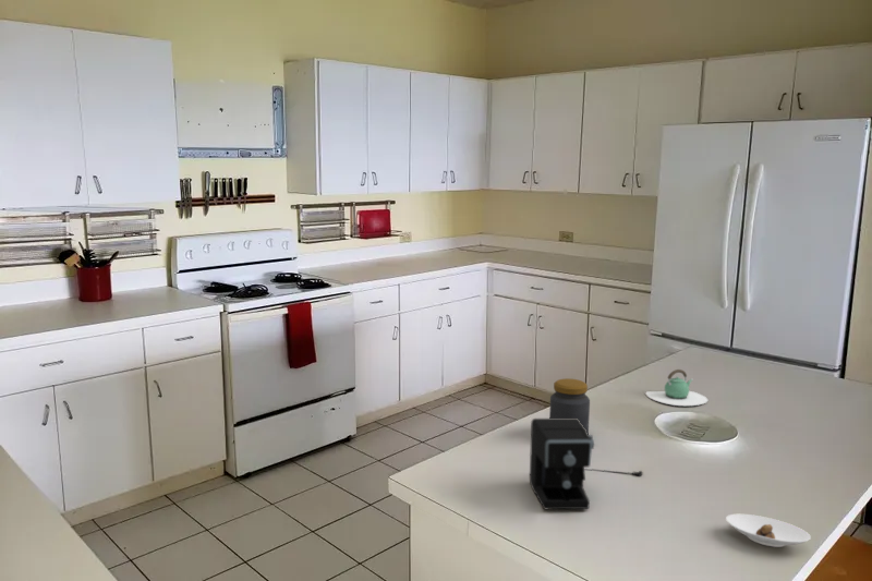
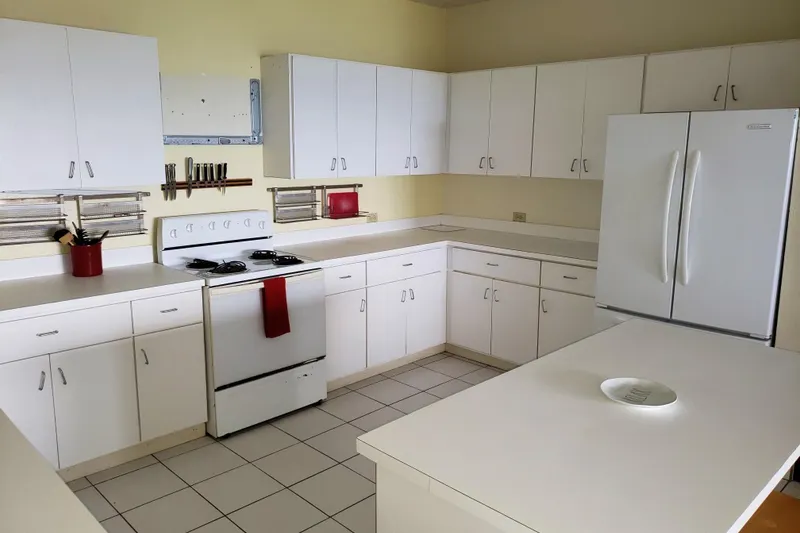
- teapot (677, 383)
- coffee maker (590, 459)
- jar (569, 409)
- saucer (766, 532)
